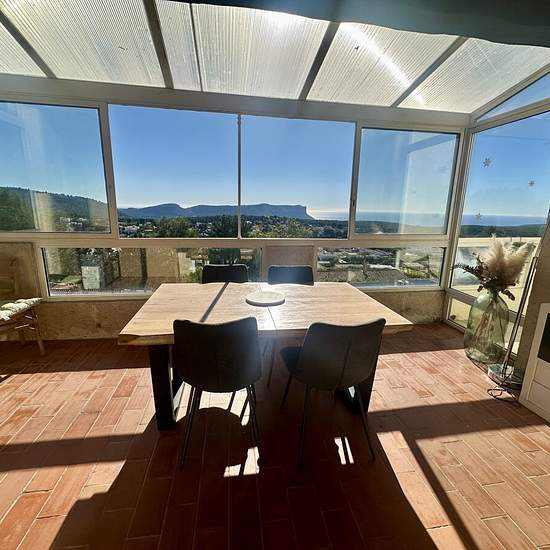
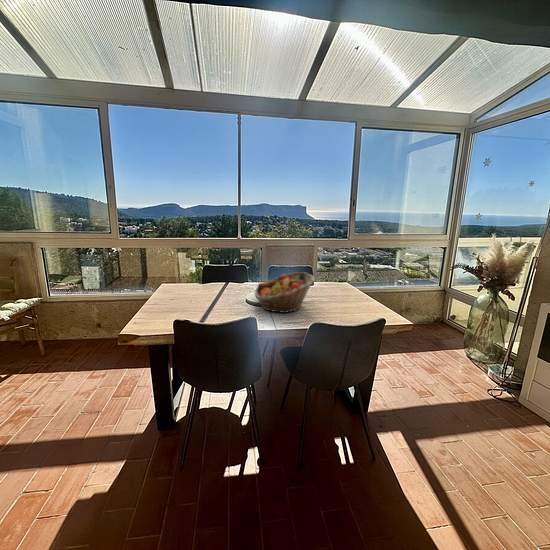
+ fruit basket (284, 290)
